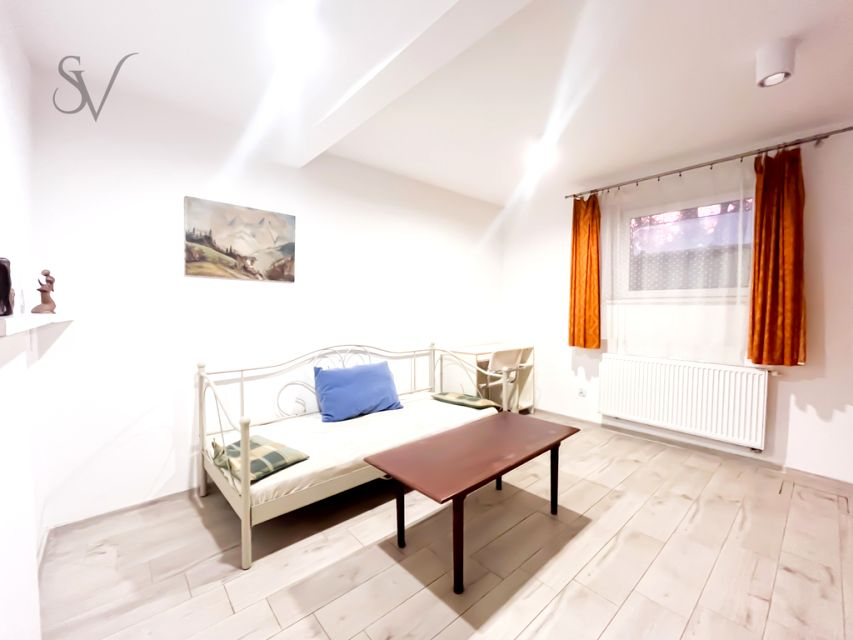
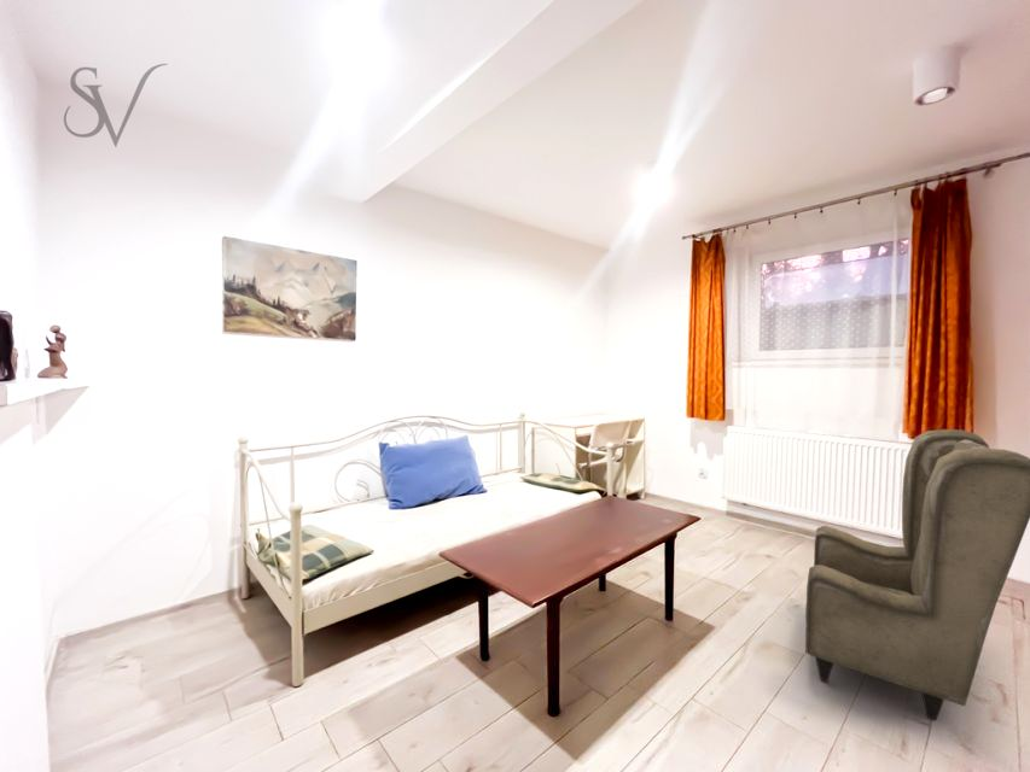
+ armchair (896, 551)
